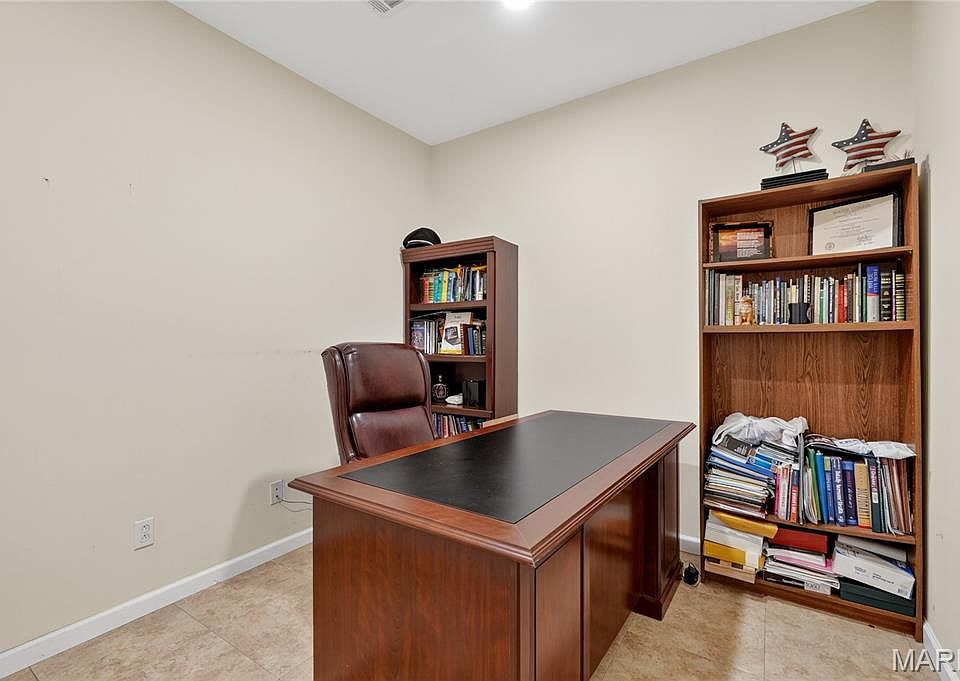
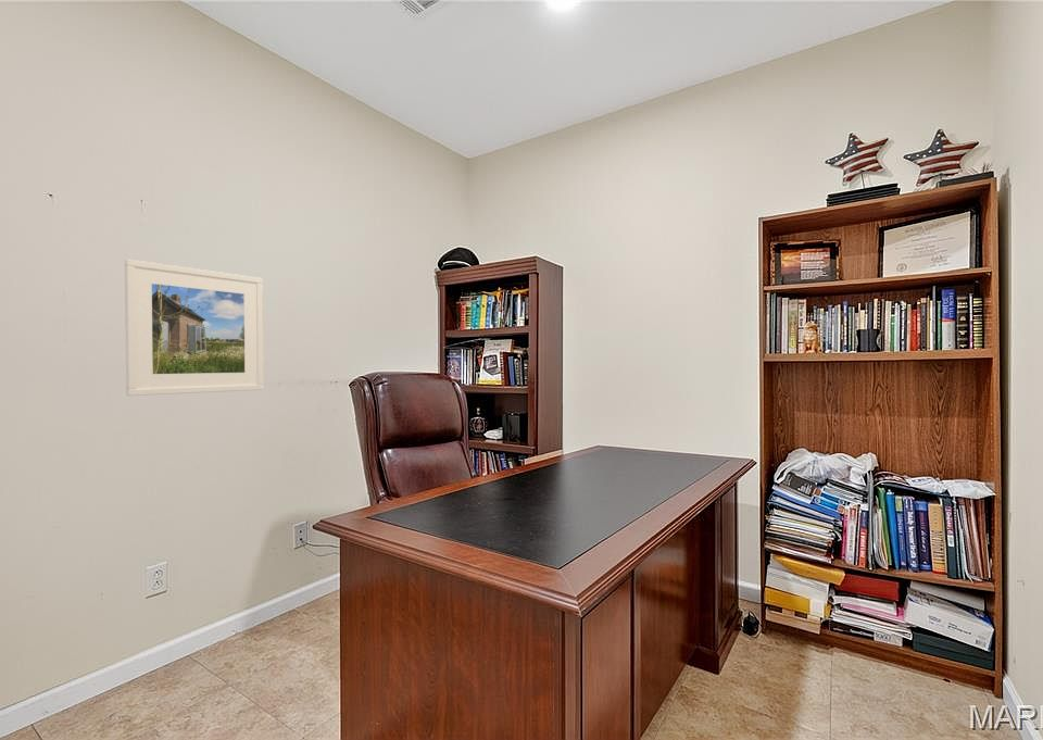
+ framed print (200, 330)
